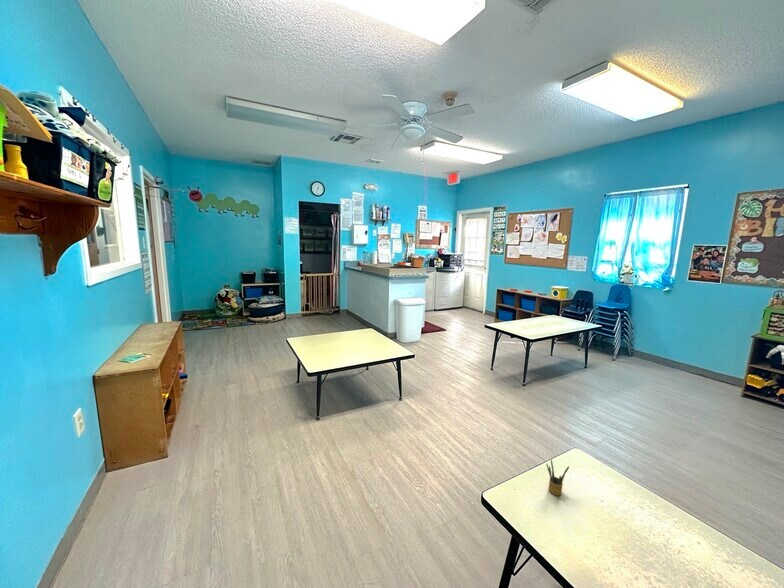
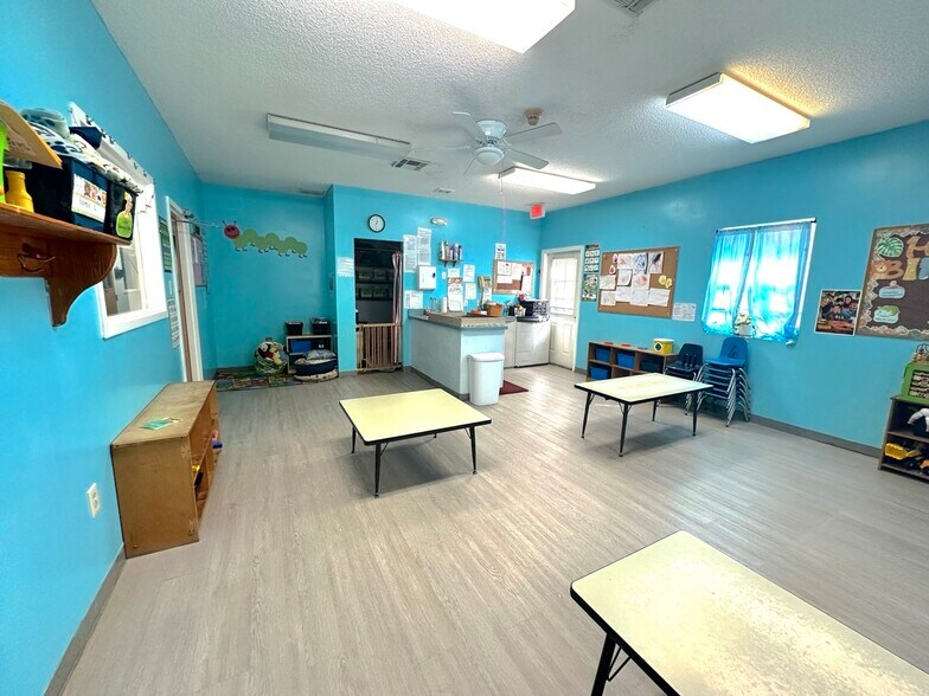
- pencil box (556, 477)
